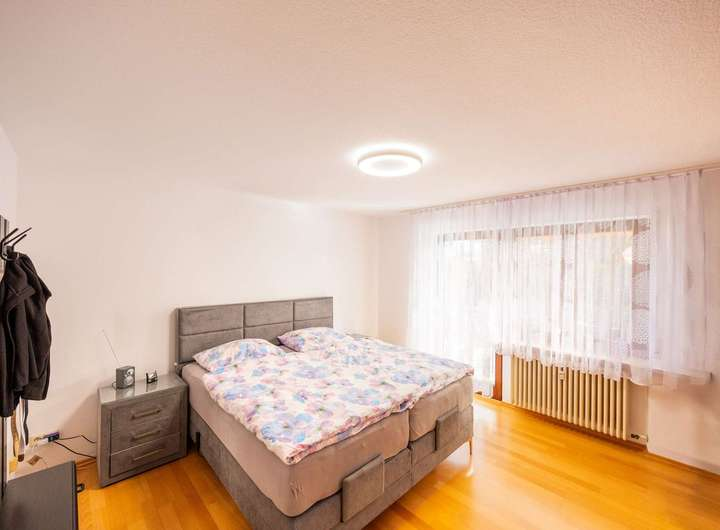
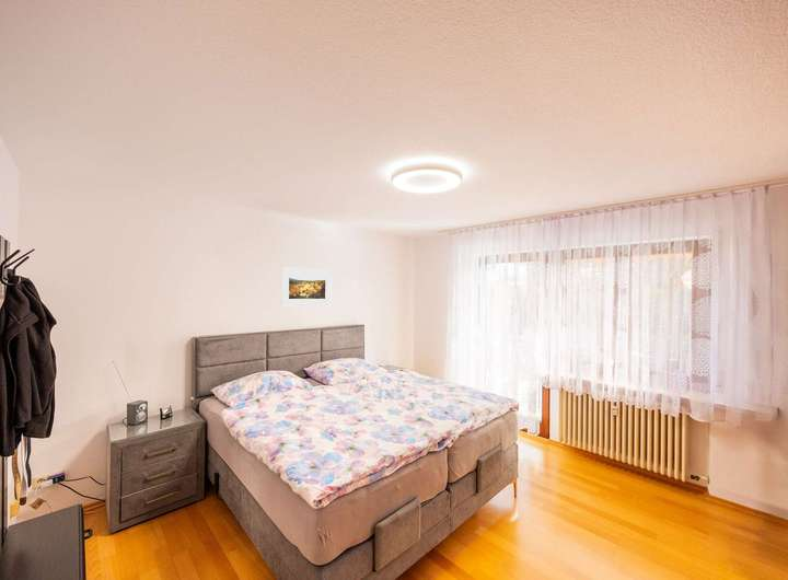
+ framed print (308, 287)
